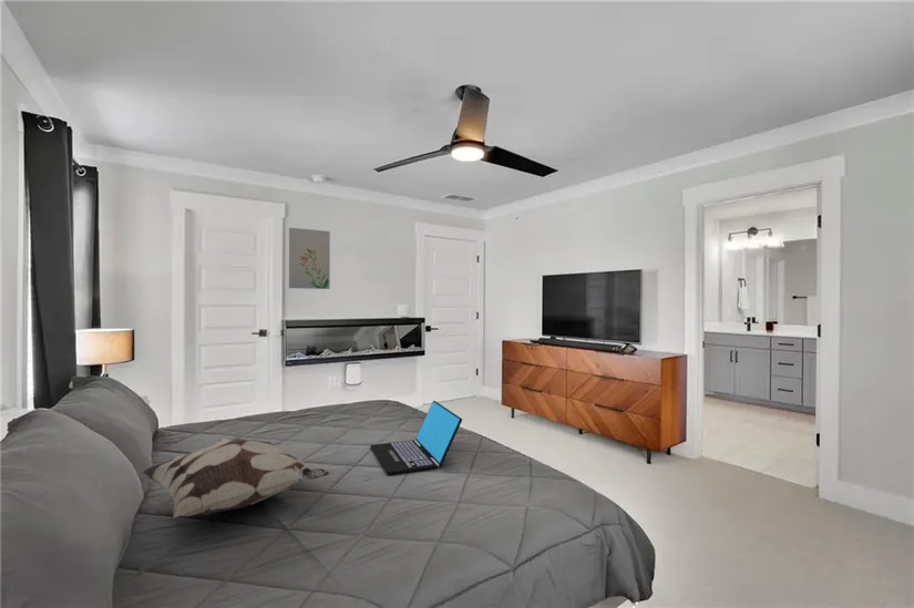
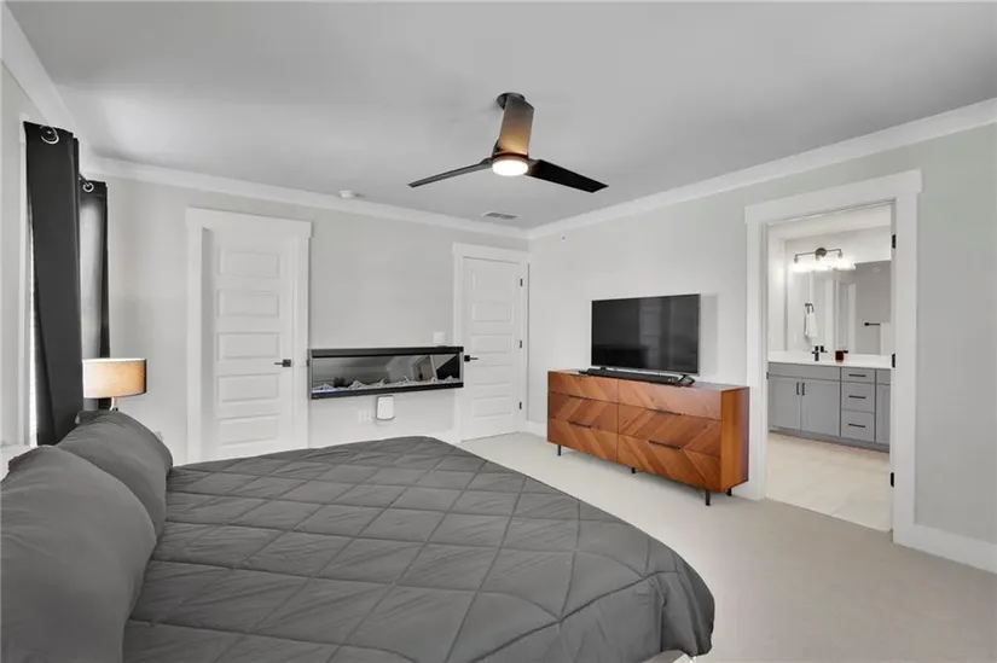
- laptop (417, 435)
- decorative pillow (236, 473)
- wall art (309, 259)
